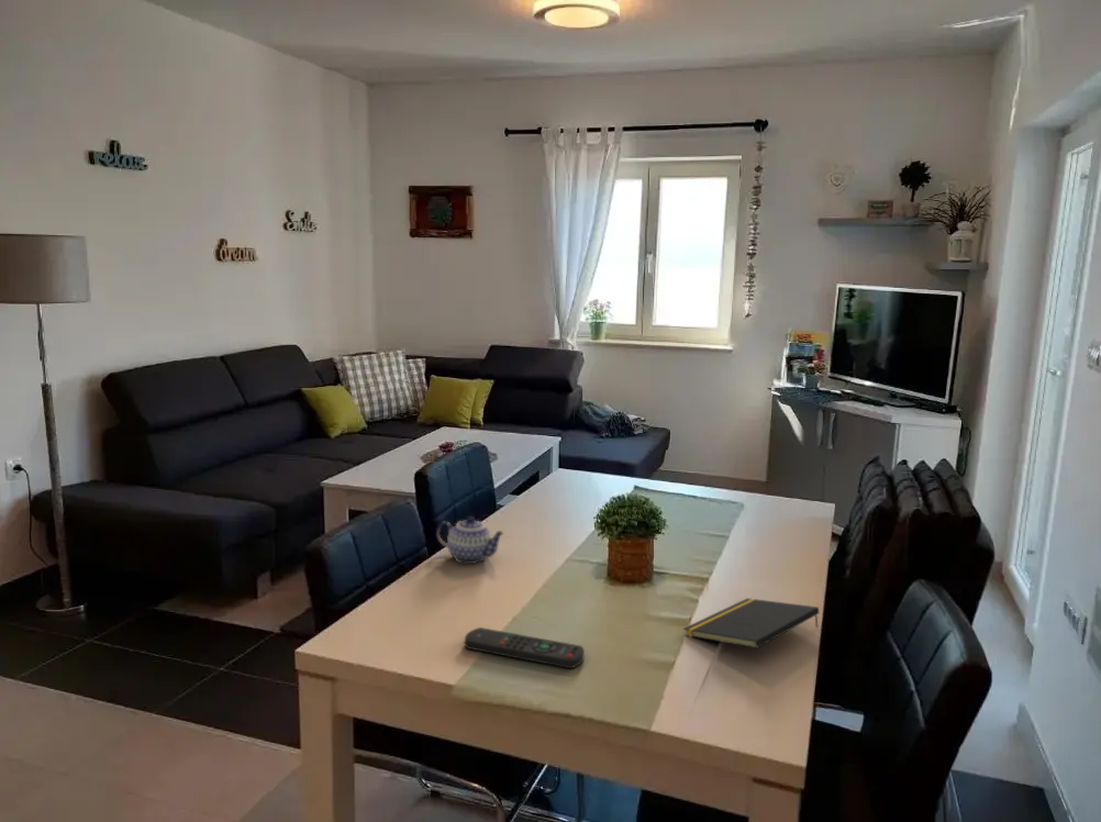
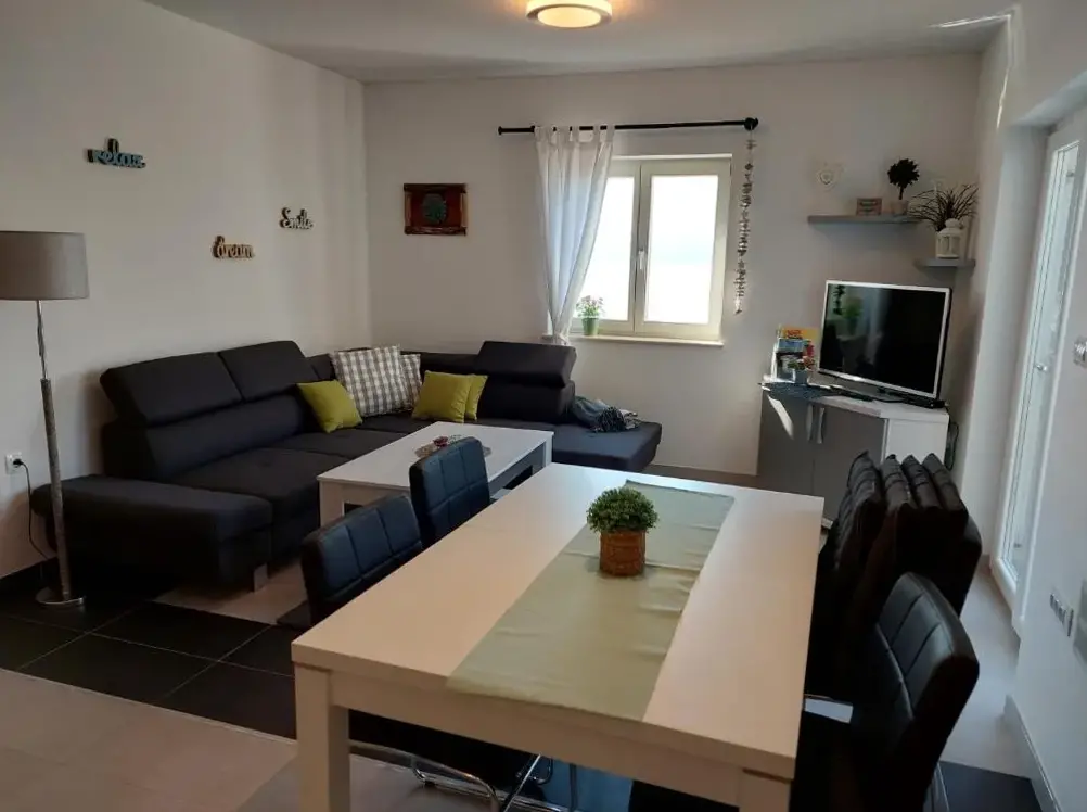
- notepad (752, 621)
- remote control (523, 646)
- teapot (469, 537)
